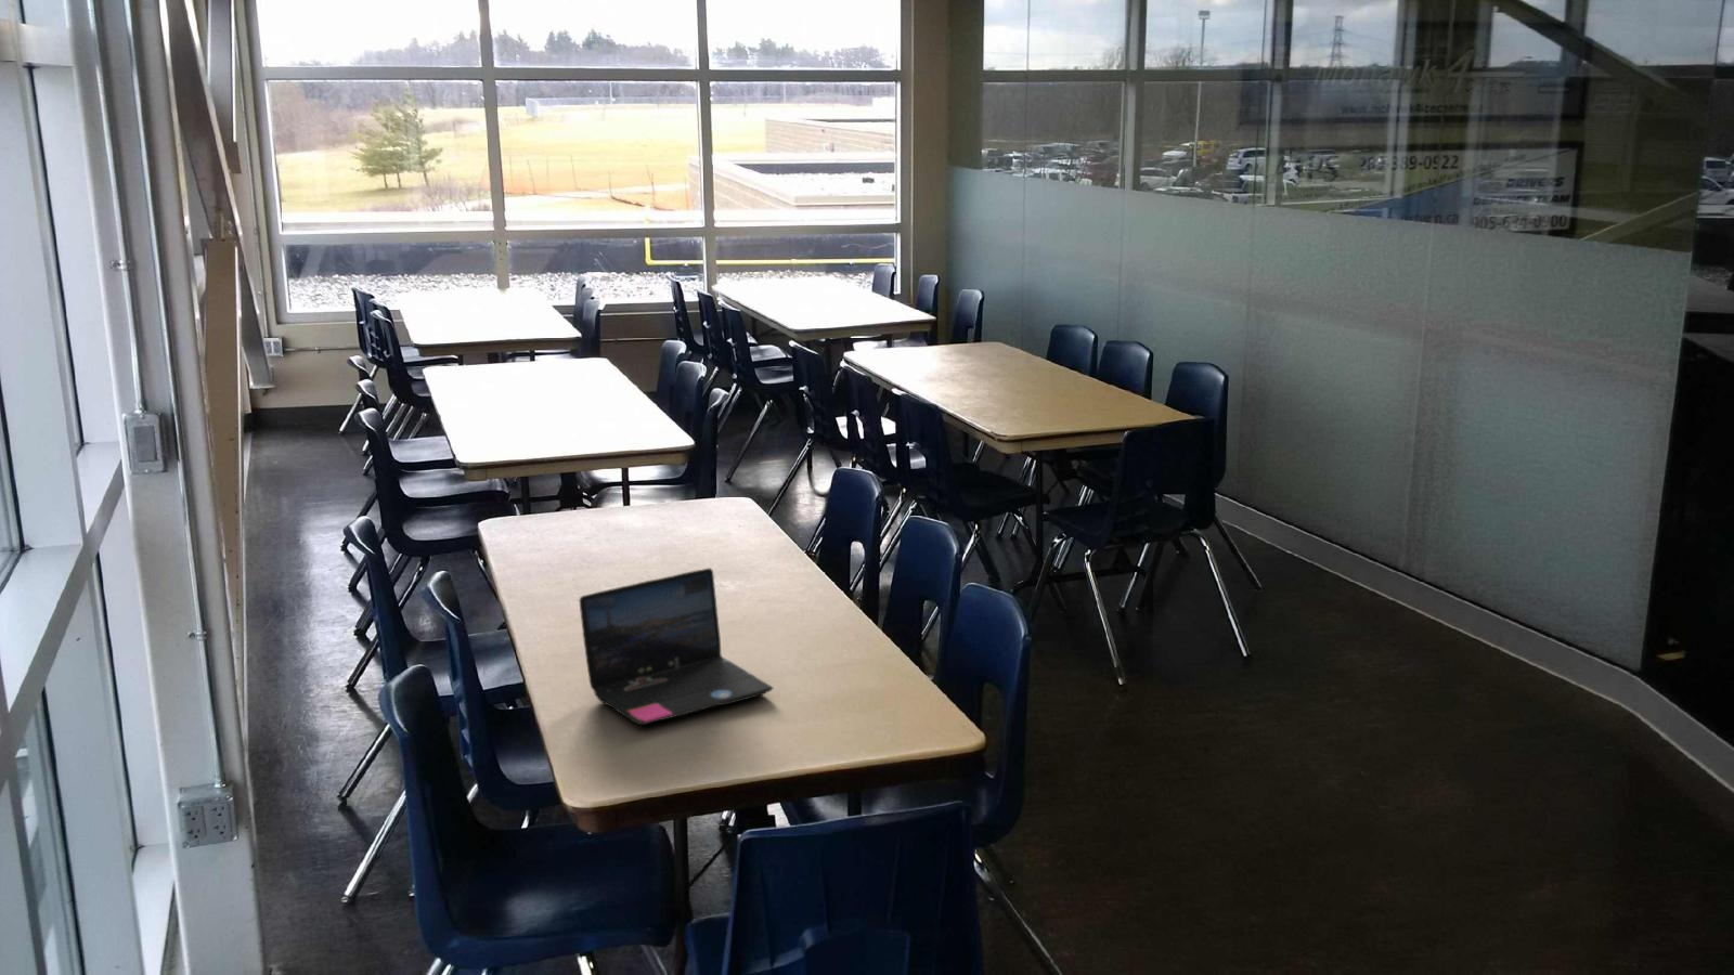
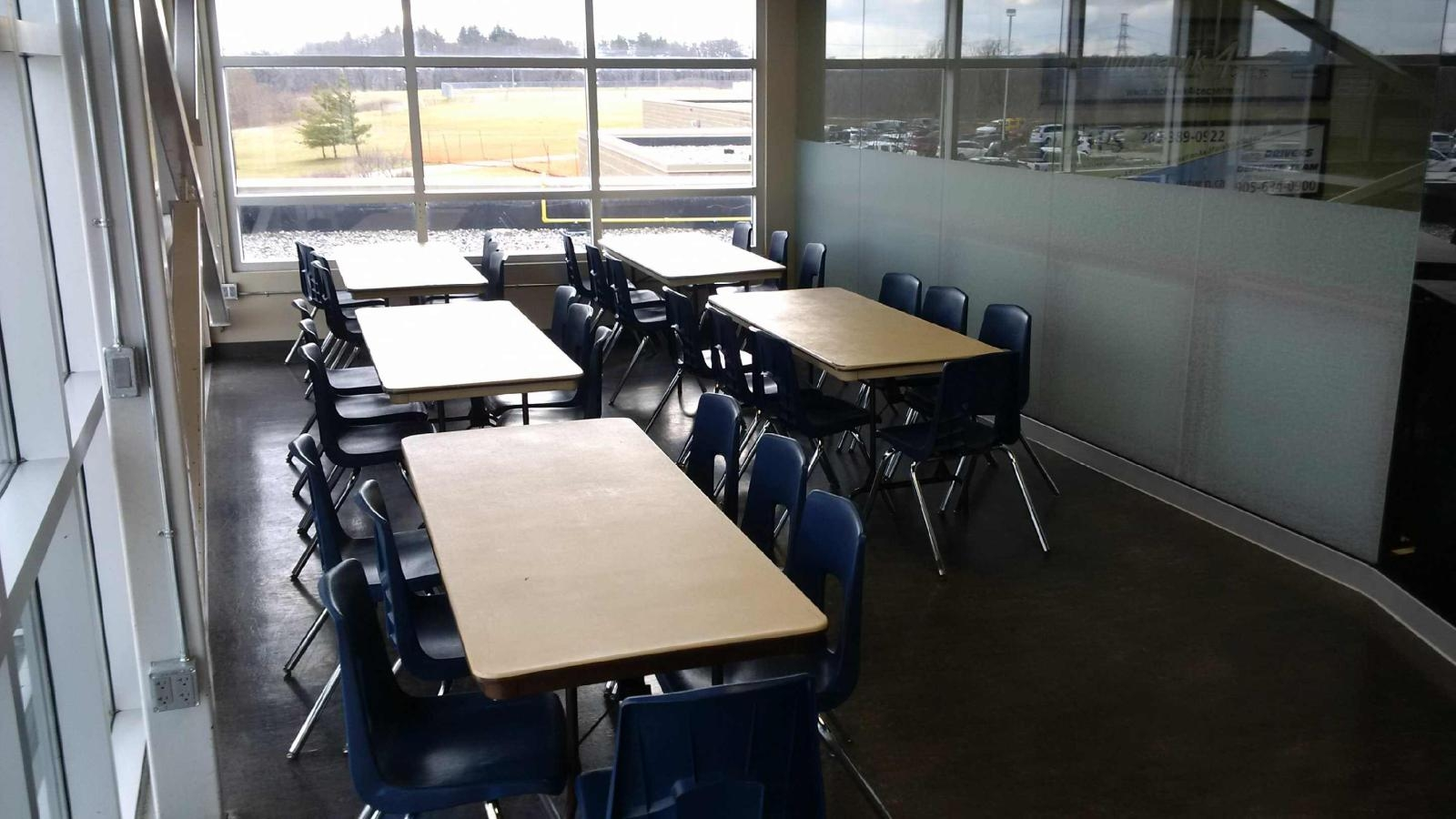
- laptop (676, 644)
